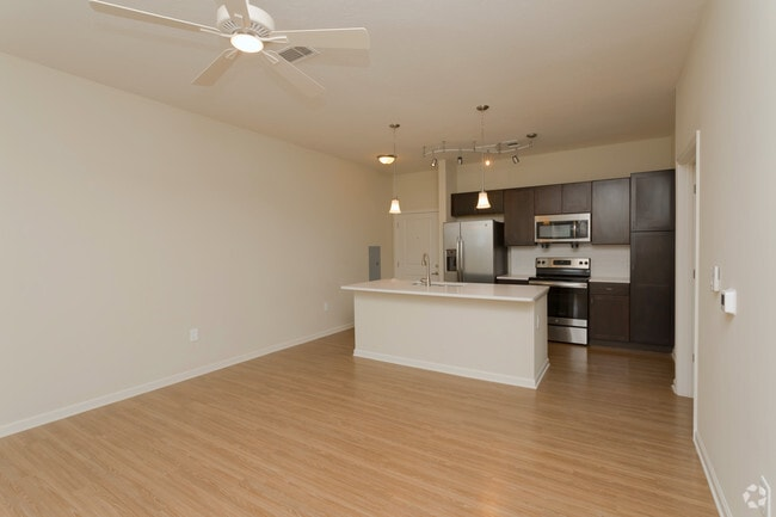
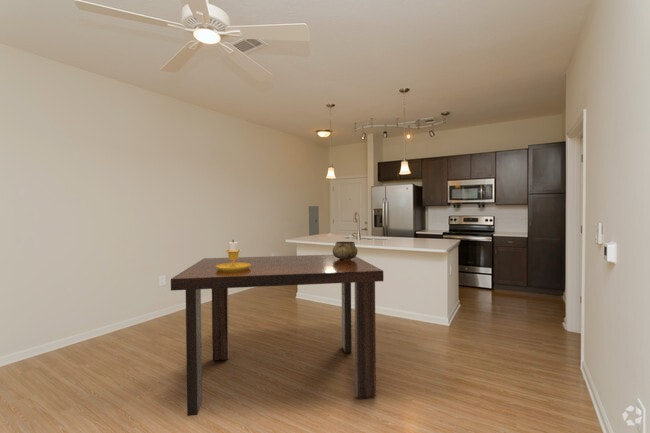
+ decorative bowl (345, 250)
+ candlestick (233, 254)
+ dining table (281, 285)
